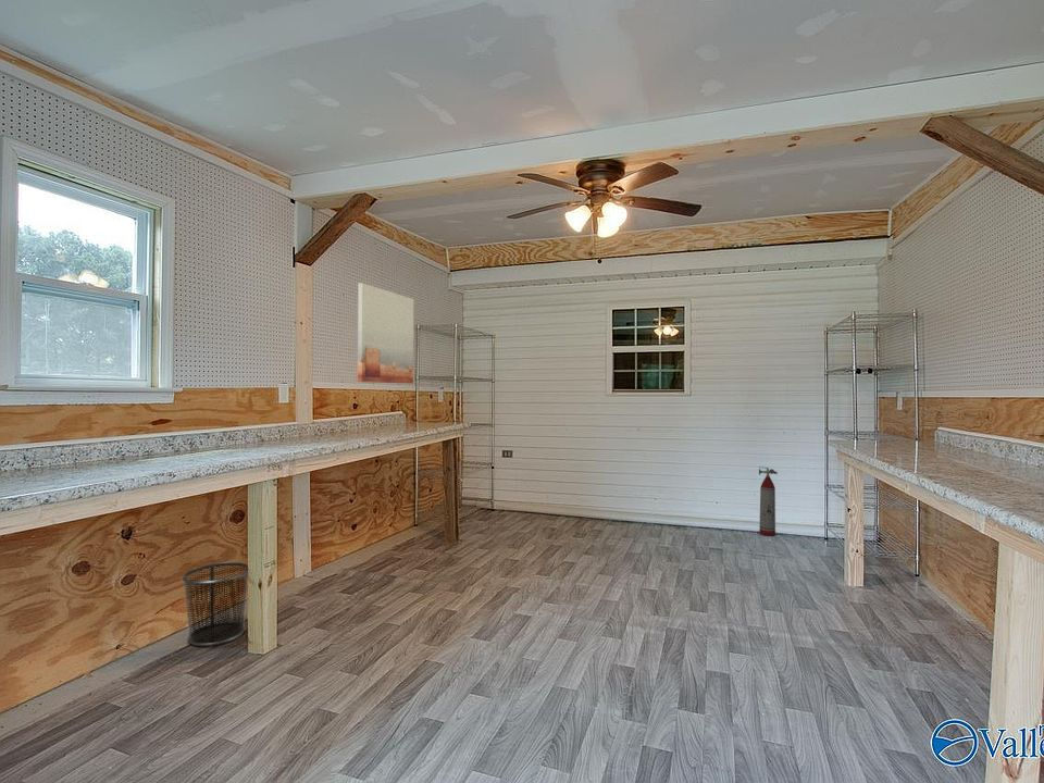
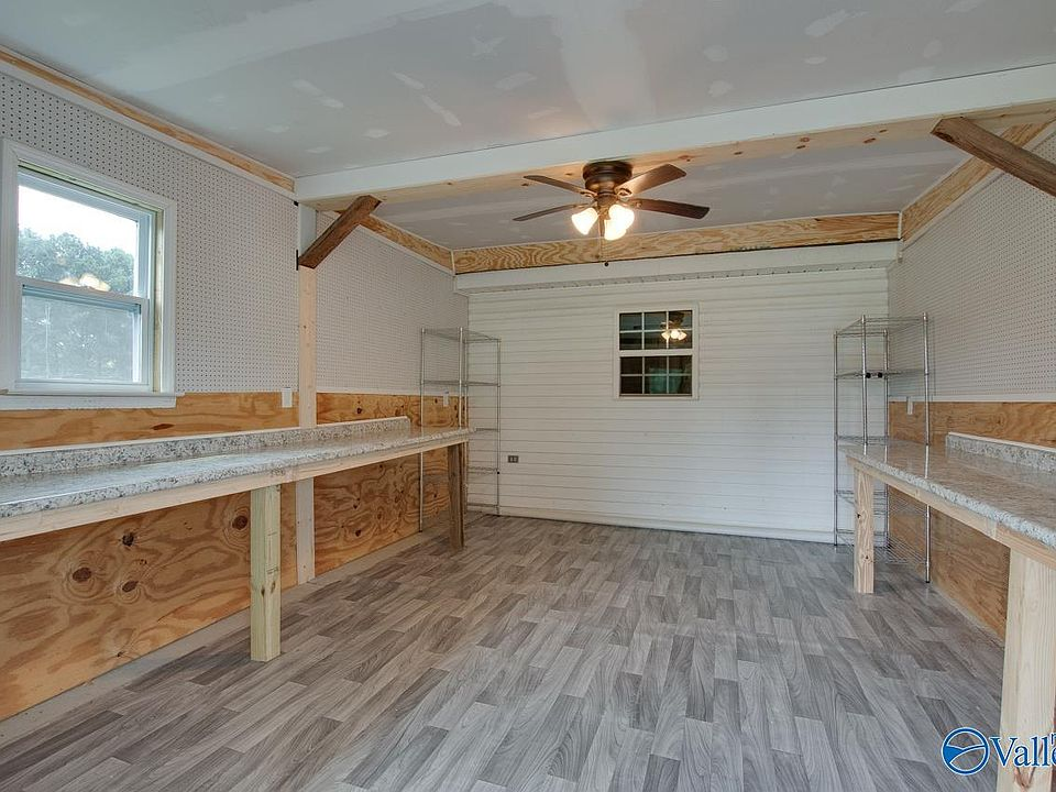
- fire extinguisher (768, 500)
- waste bin (217, 602)
- wall art (387, 337)
